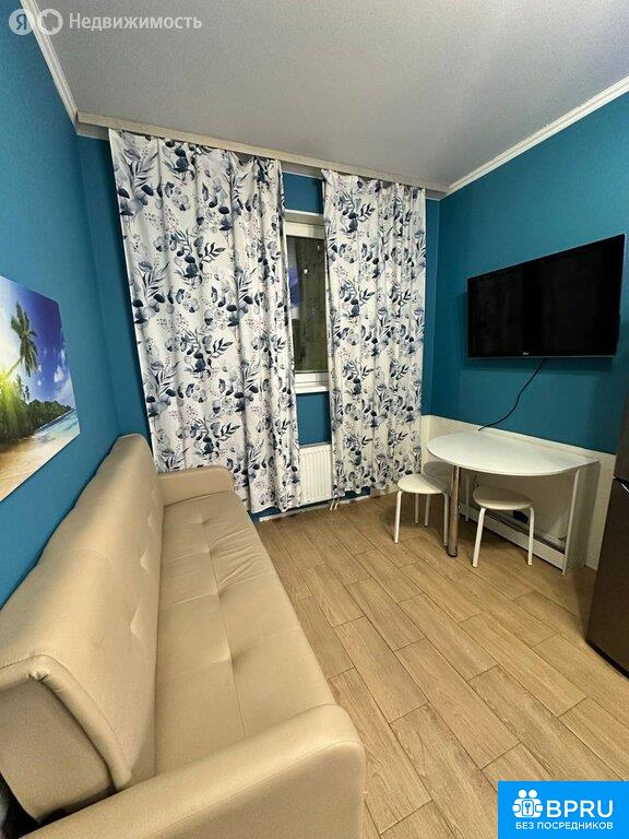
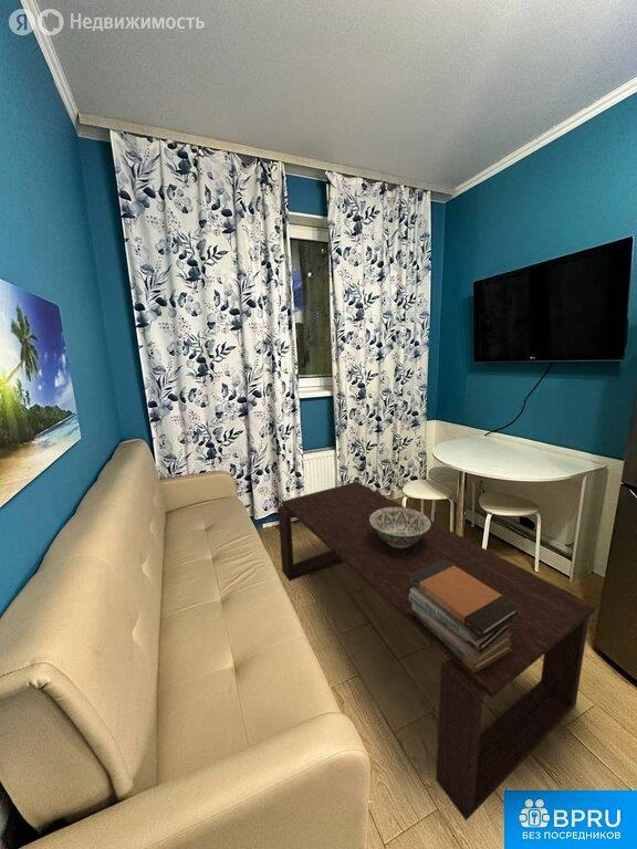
+ book stack (458, 608)
+ decorative bowl (399, 530)
+ coffee table (391, 580)
